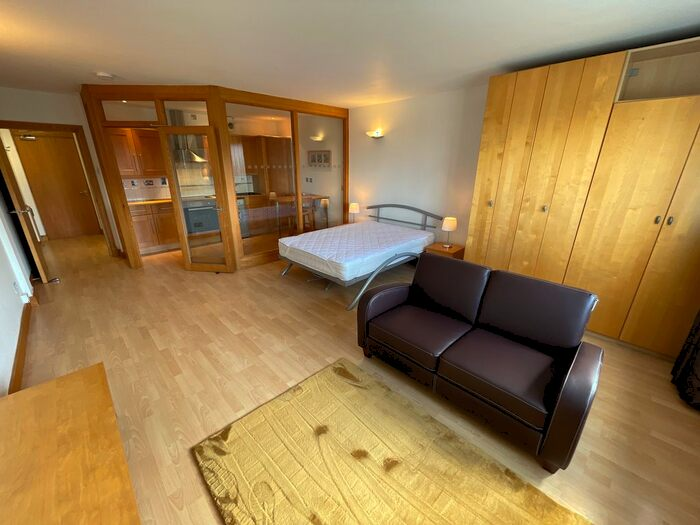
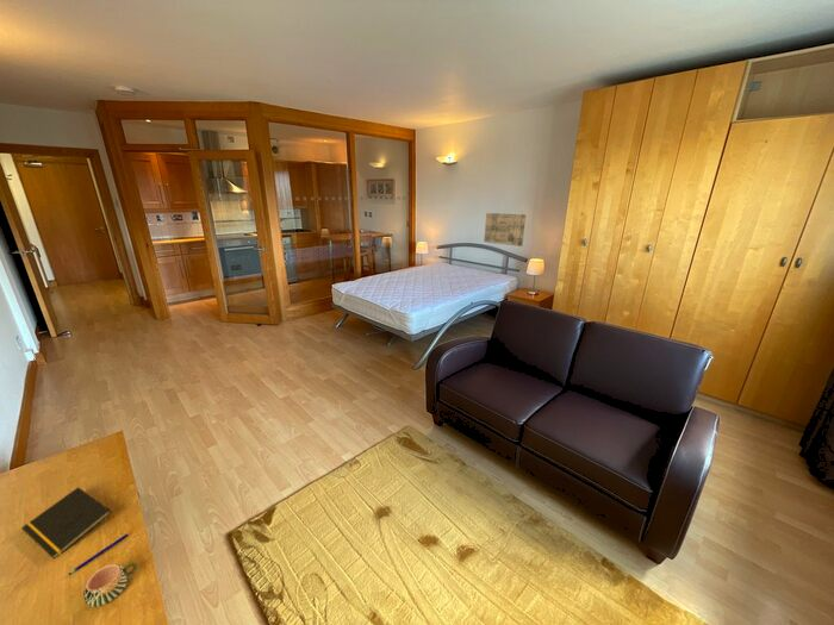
+ notepad (67, 519)
+ wall art (503, 229)
+ pen (99, 552)
+ mug (111, 580)
